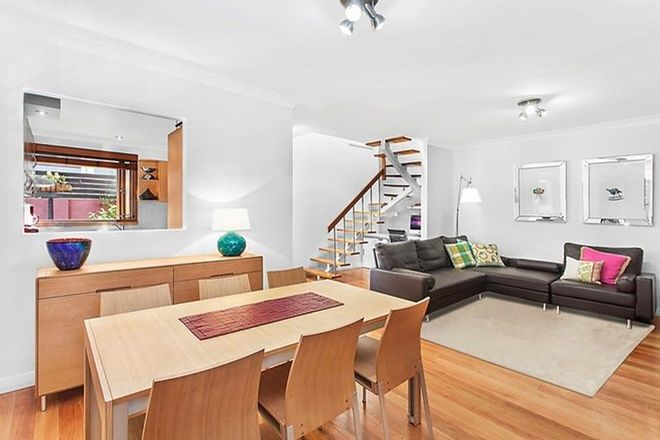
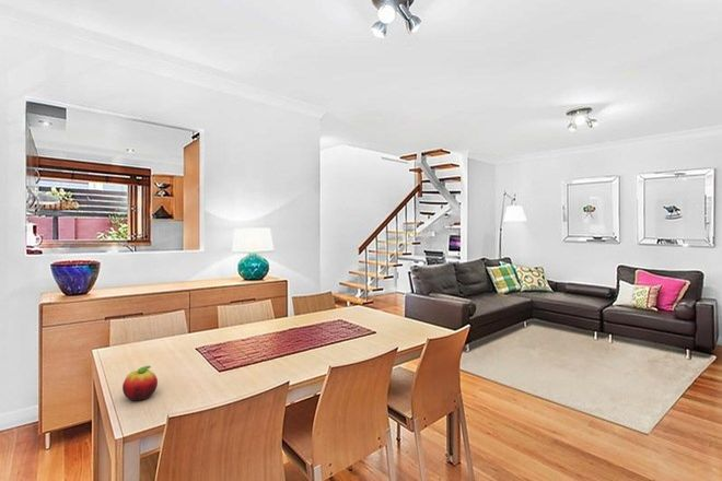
+ fruit (140, 383)
